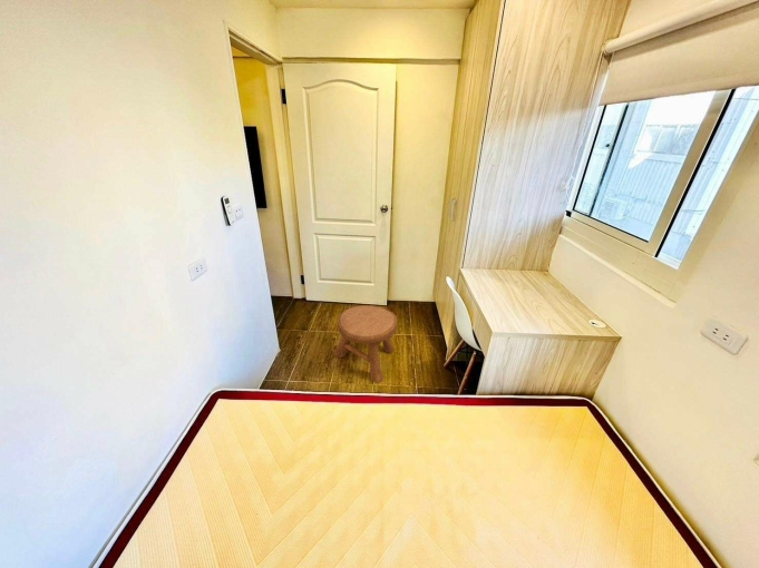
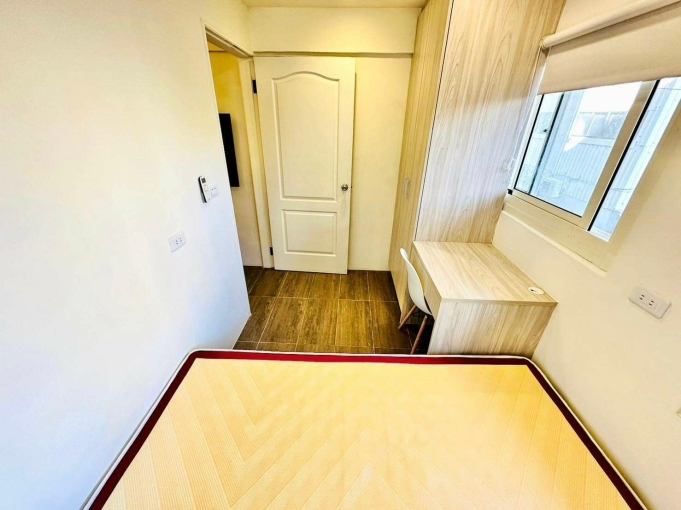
- stool (362, 339)
